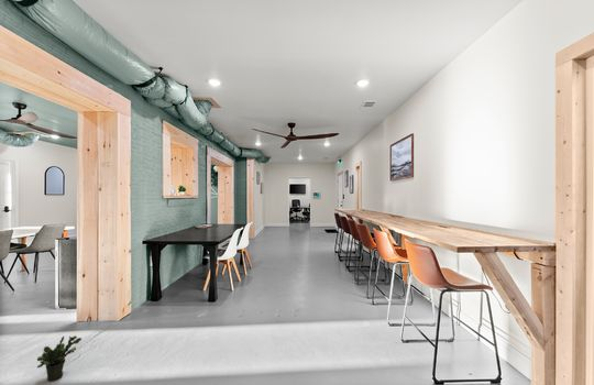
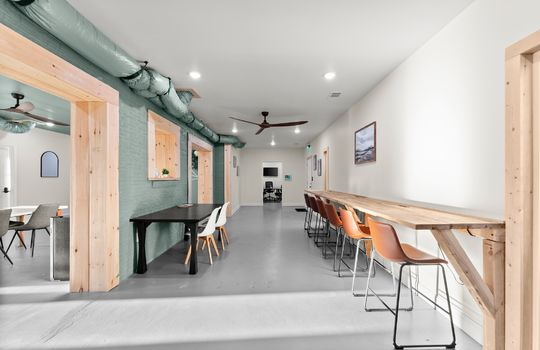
- potted plant (63, 353)
